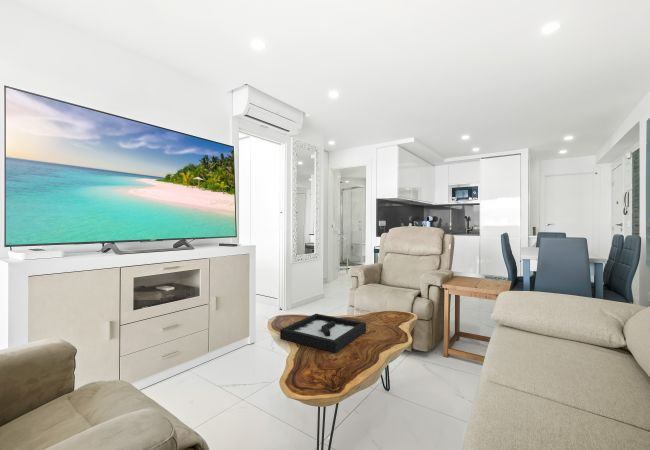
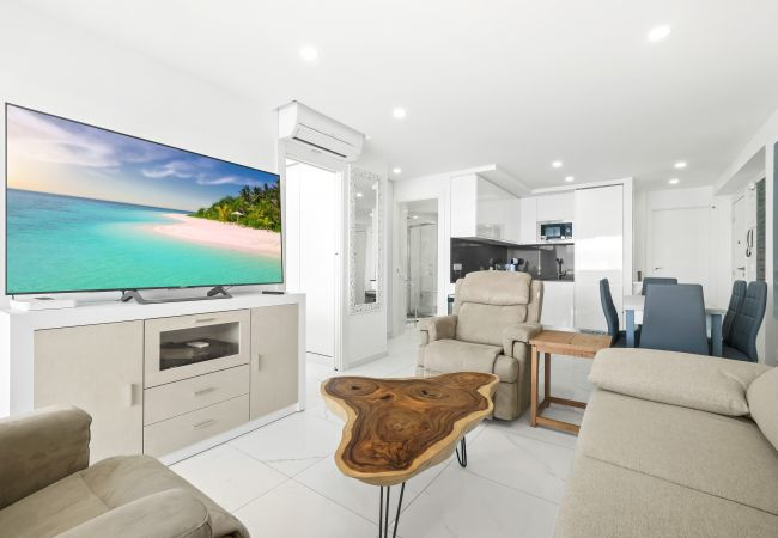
- decorative tray (324, 330)
